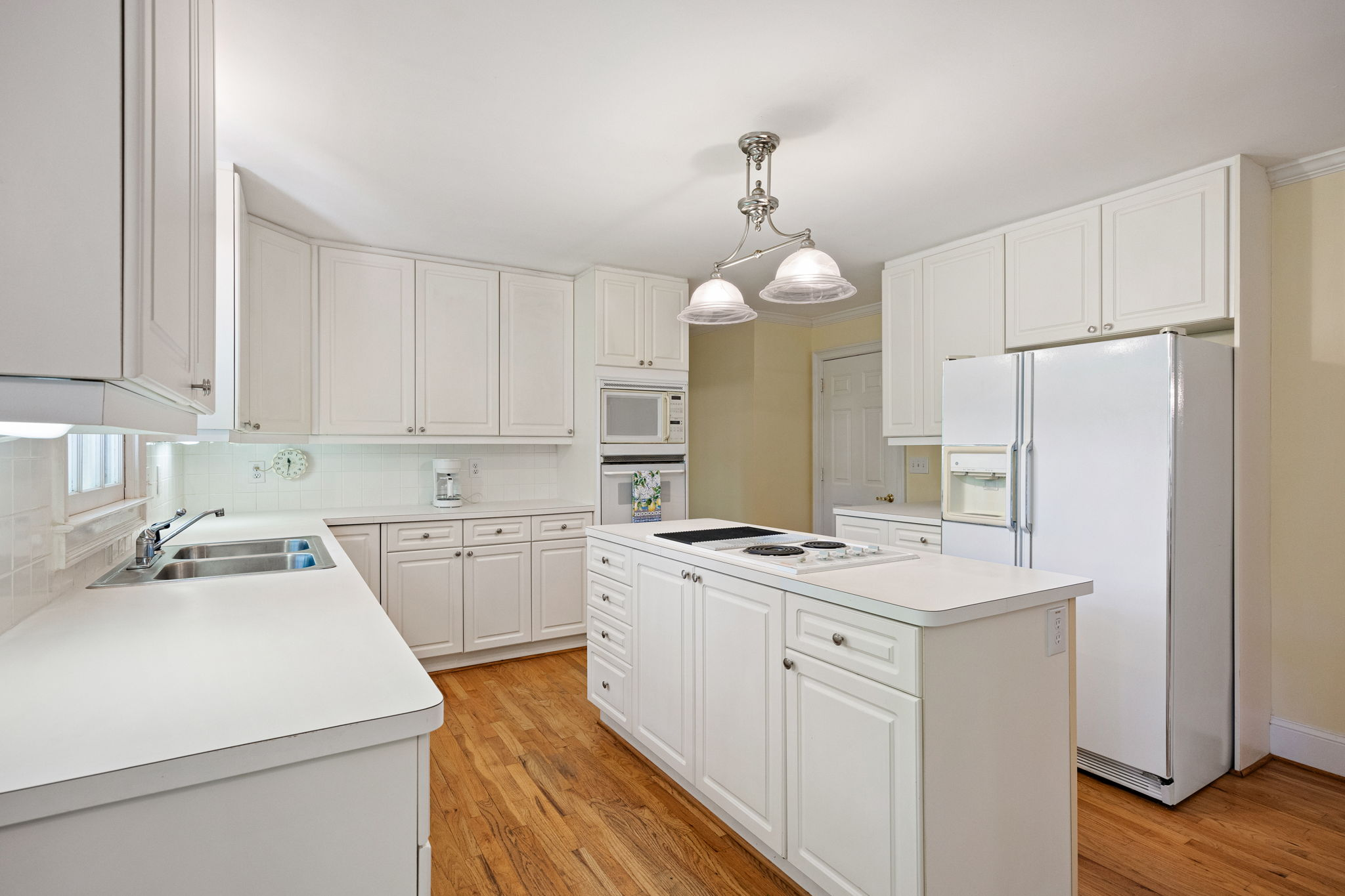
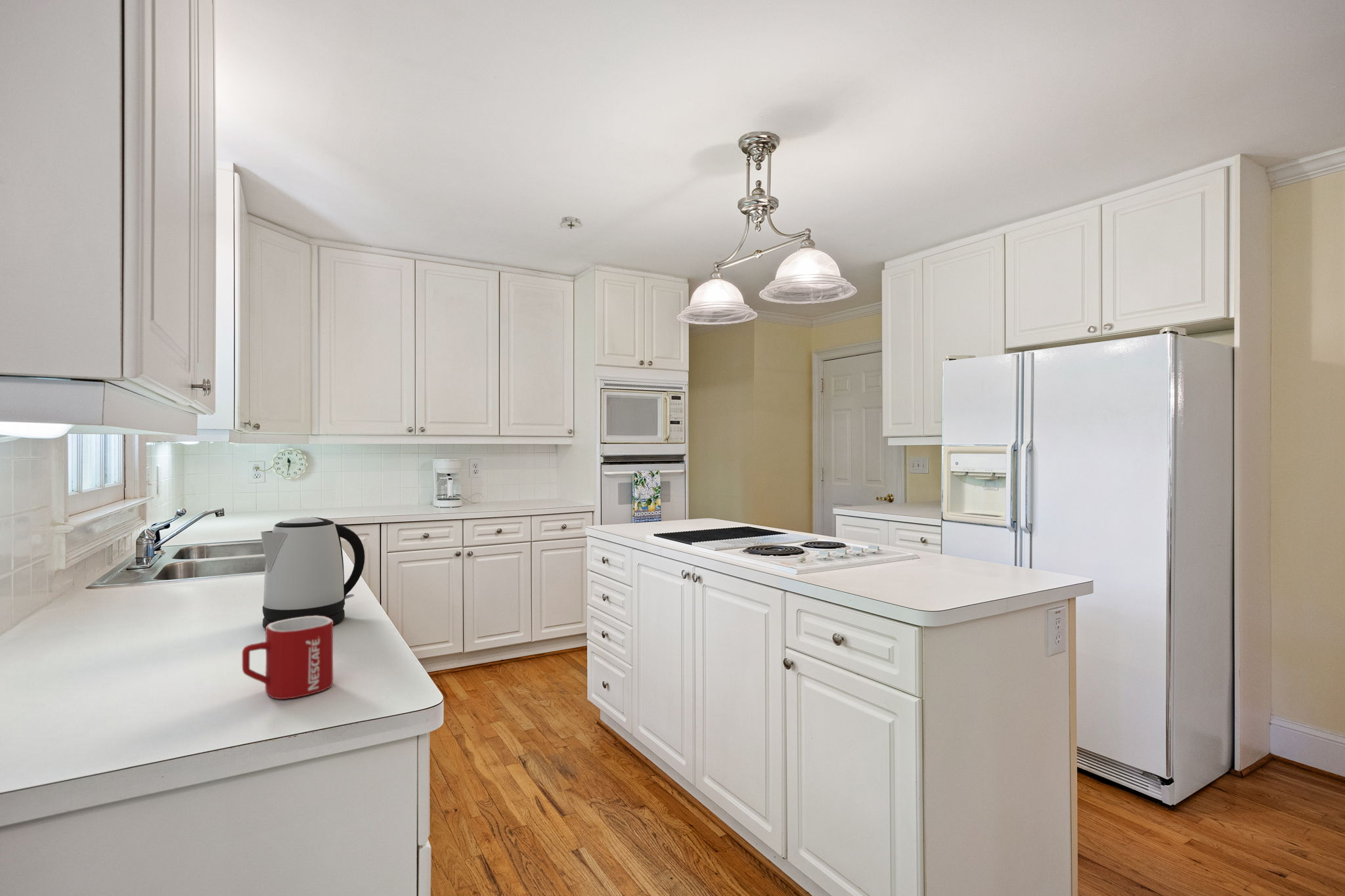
+ kettle (315, 568)
+ mug (288, 658)
+ smoke detector (570, 223)
